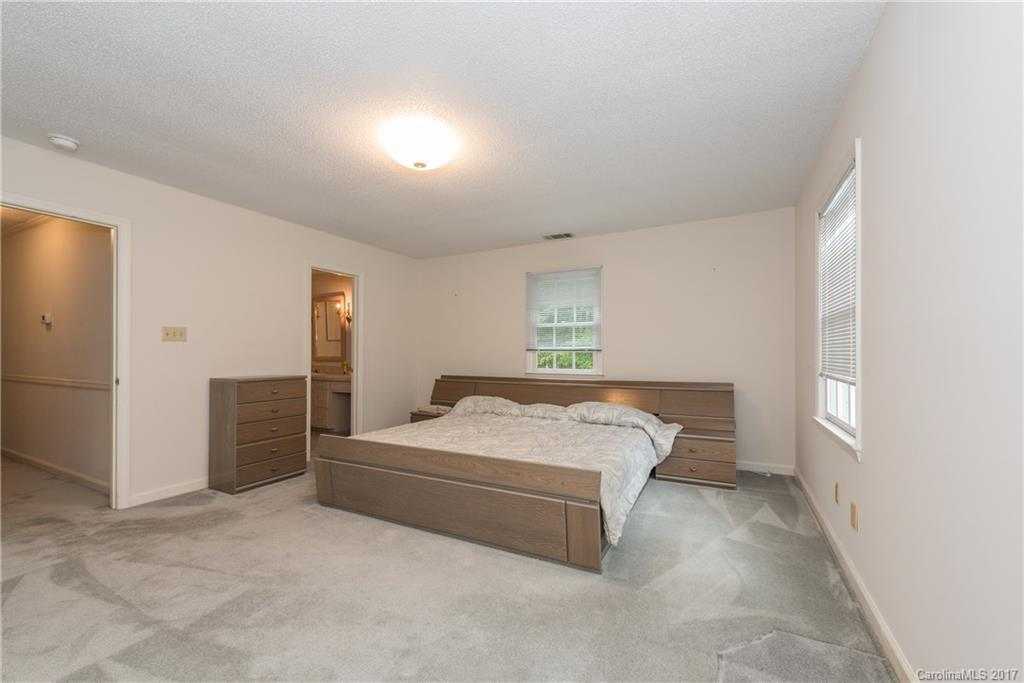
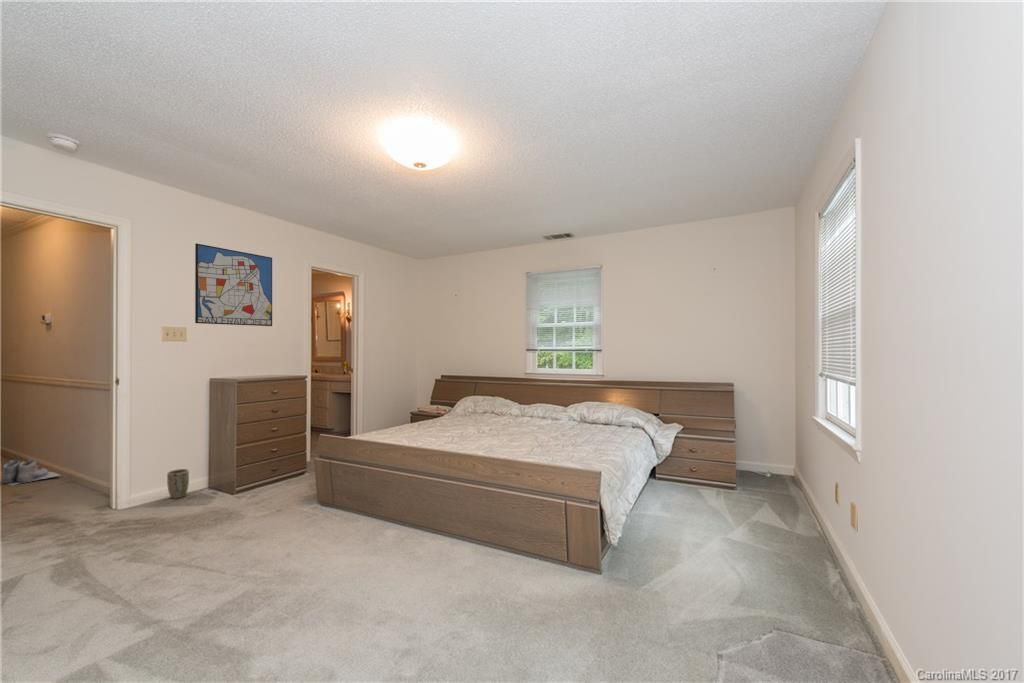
+ wall art (236, 287)
+ plant pot (178, 483)
+ boots (27, 468)
